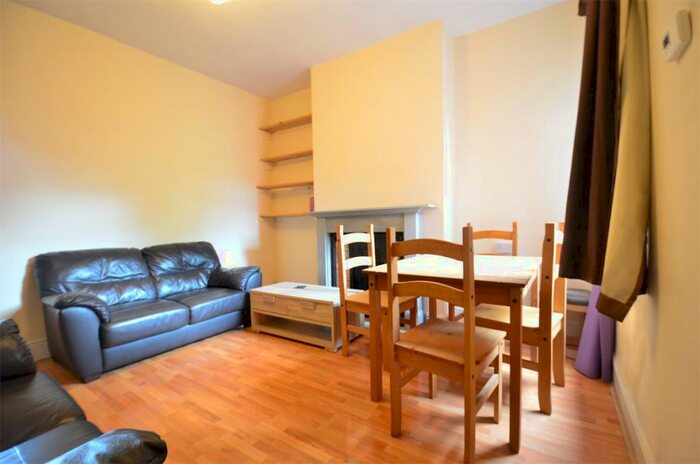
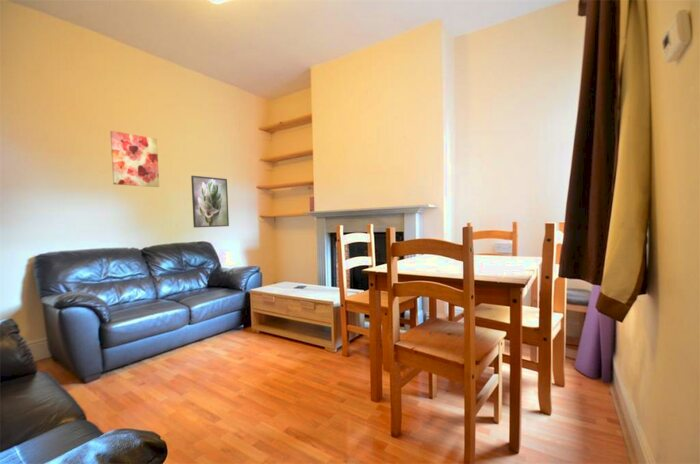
+ wall art (136, 160)
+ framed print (211, 202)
